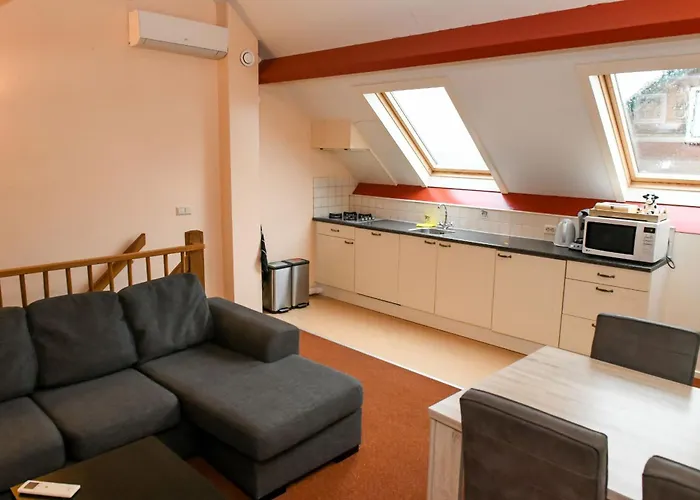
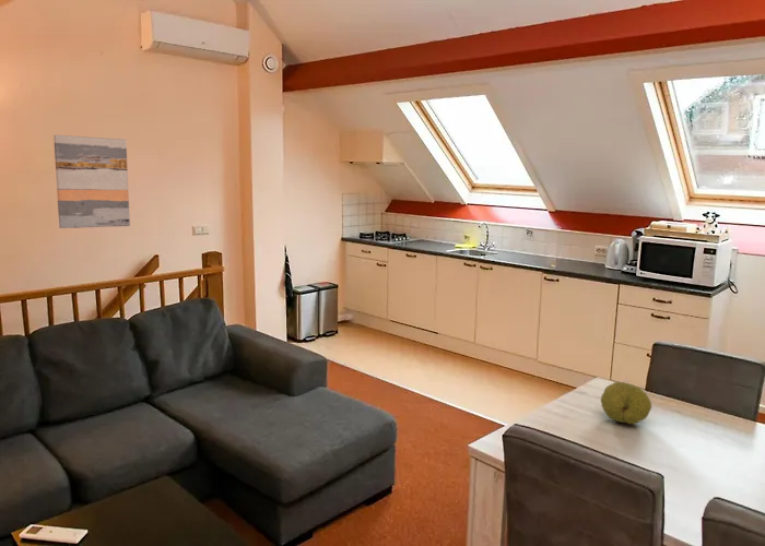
+ wall art (93, 182)
+ fruit (625, 402)
